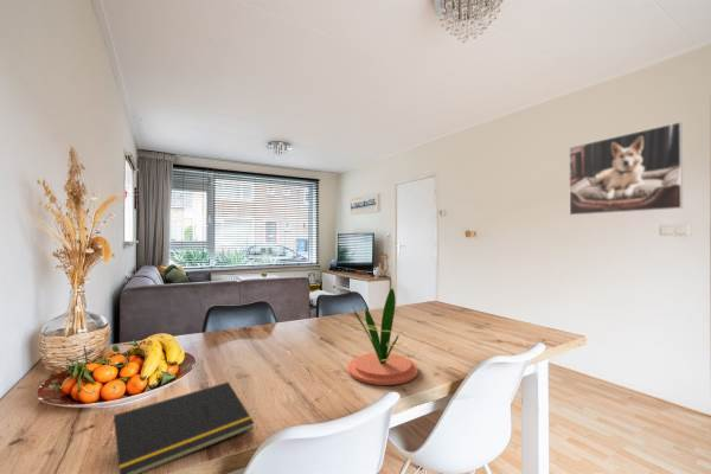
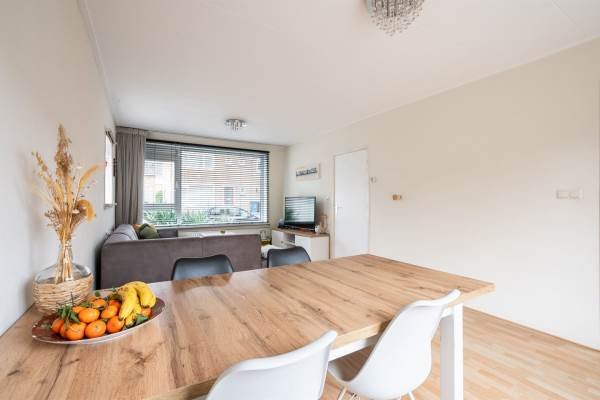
- notepad (185, 421)
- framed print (619, 174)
- plant (380, 331)
